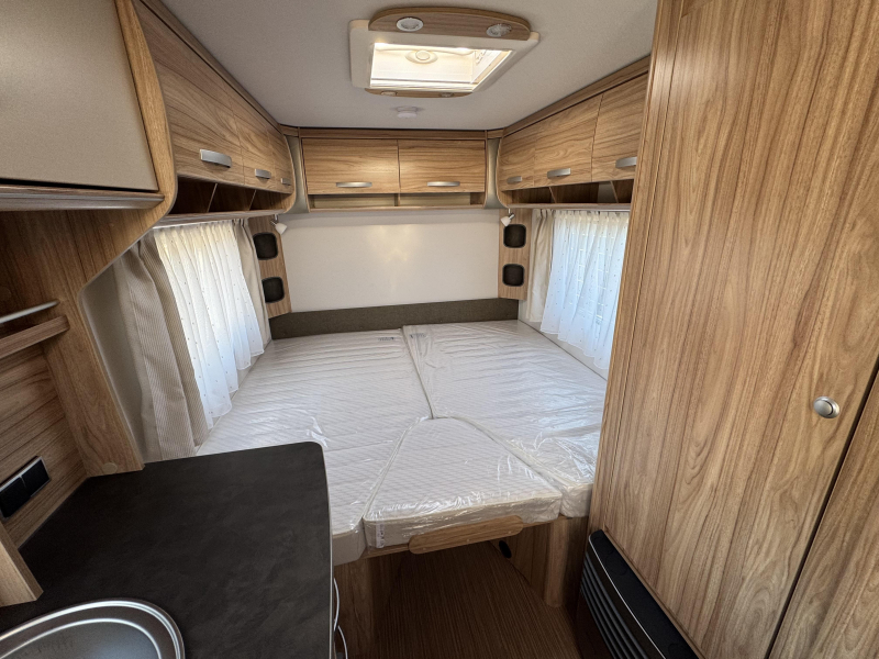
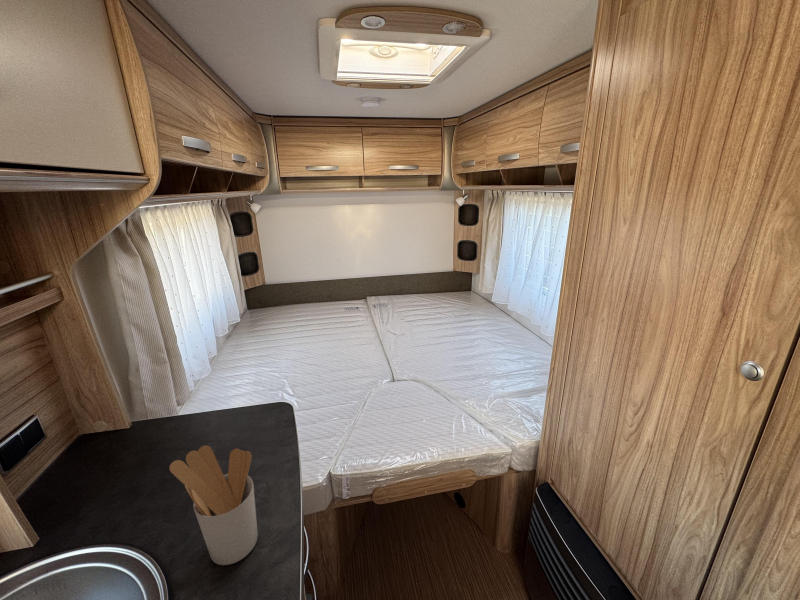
+ utensil holder (217, 501)
